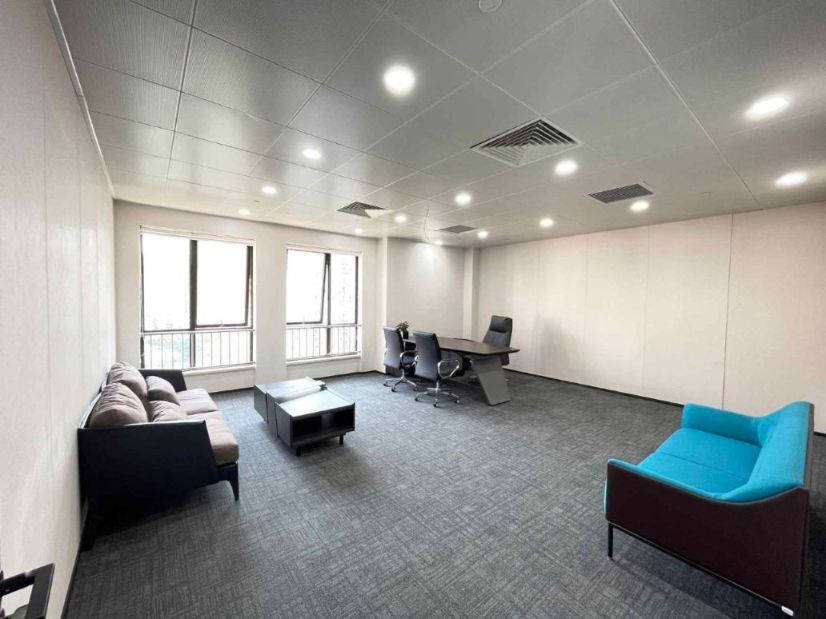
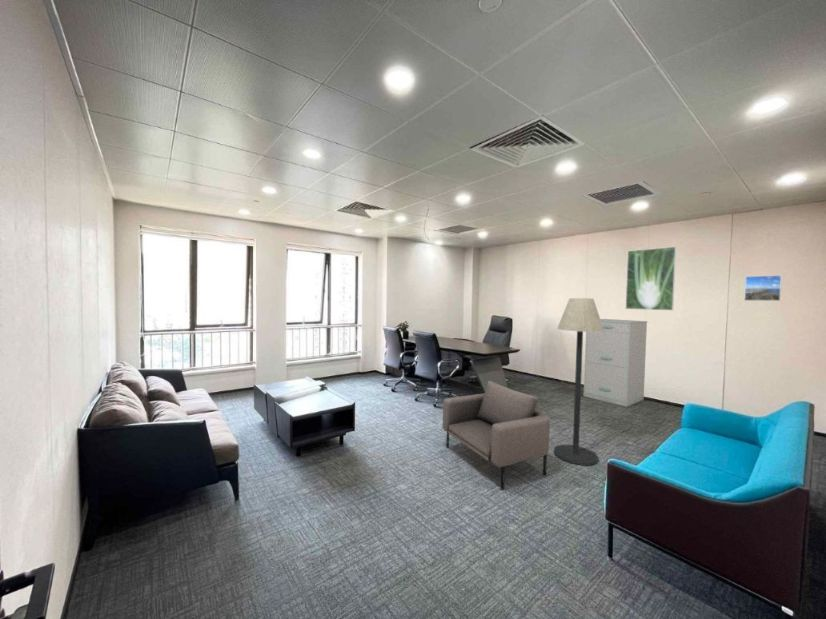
+ filing cabinet (614, 359)
+ floor lamp (578, 377)
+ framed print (649, 279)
+ armchair (494, 425)
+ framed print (762, 288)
